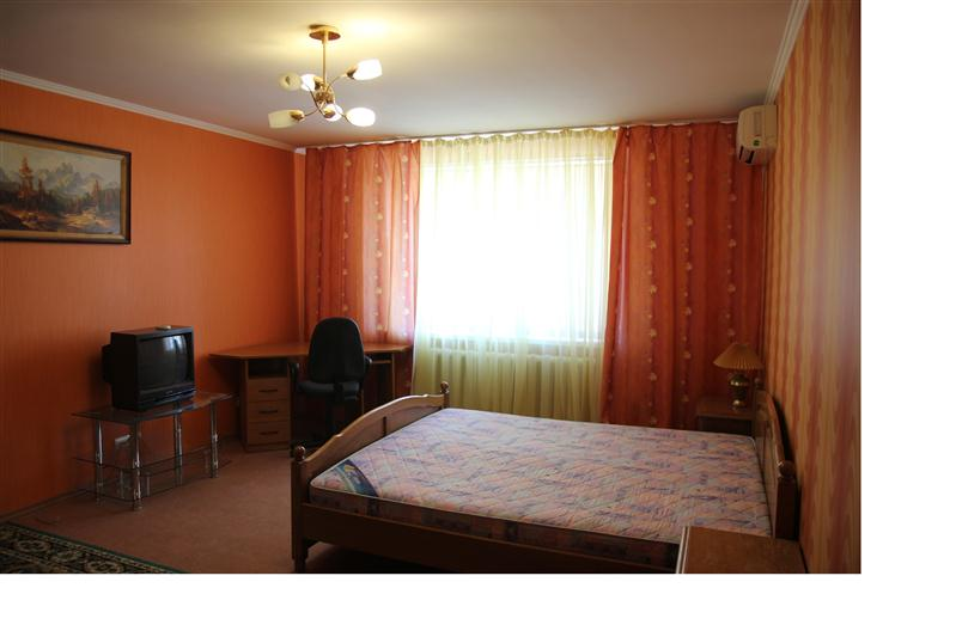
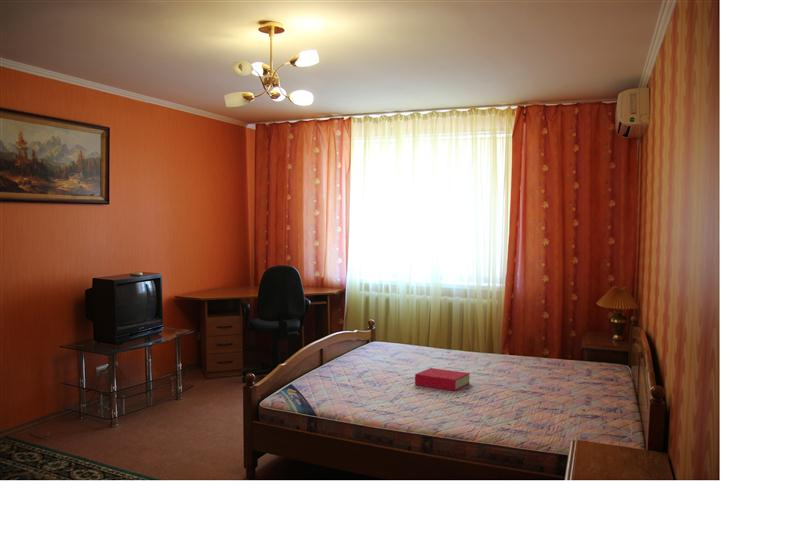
+ book (442, 378)
